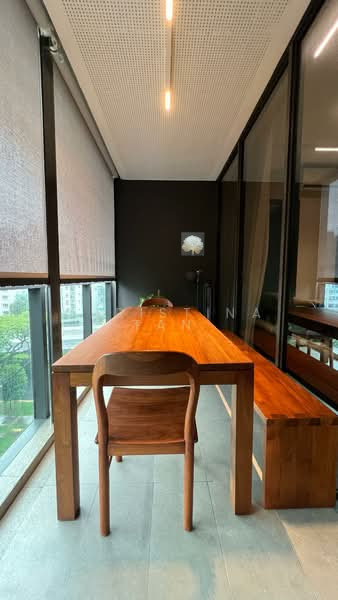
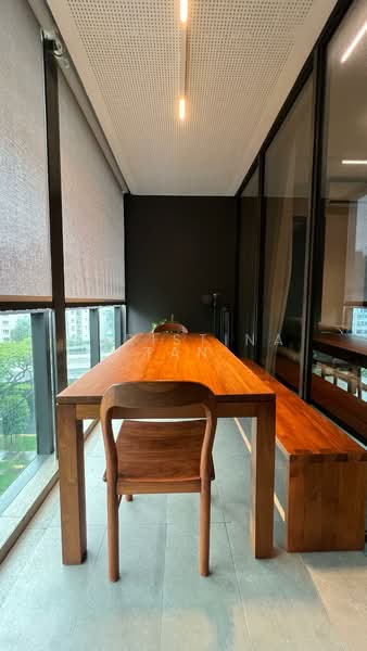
- wall art (192, 244)
